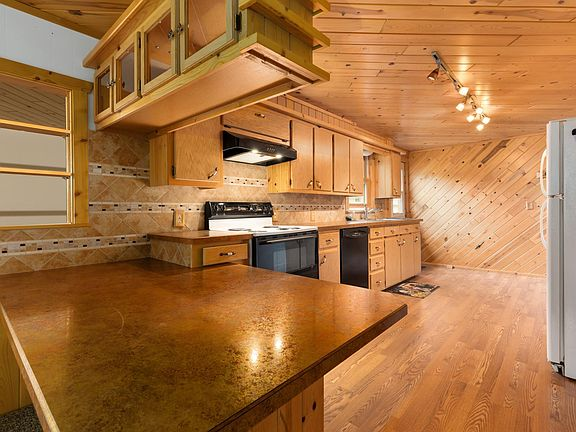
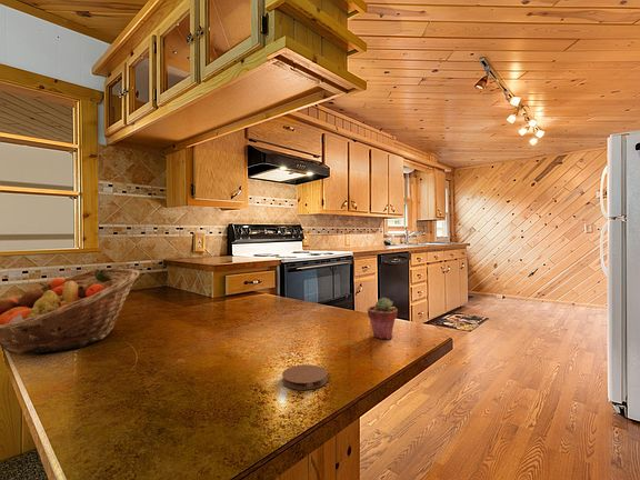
+ fruit basket (67, 304)
+ coaster (304, 376)
+ potted succulent (382, 317)
